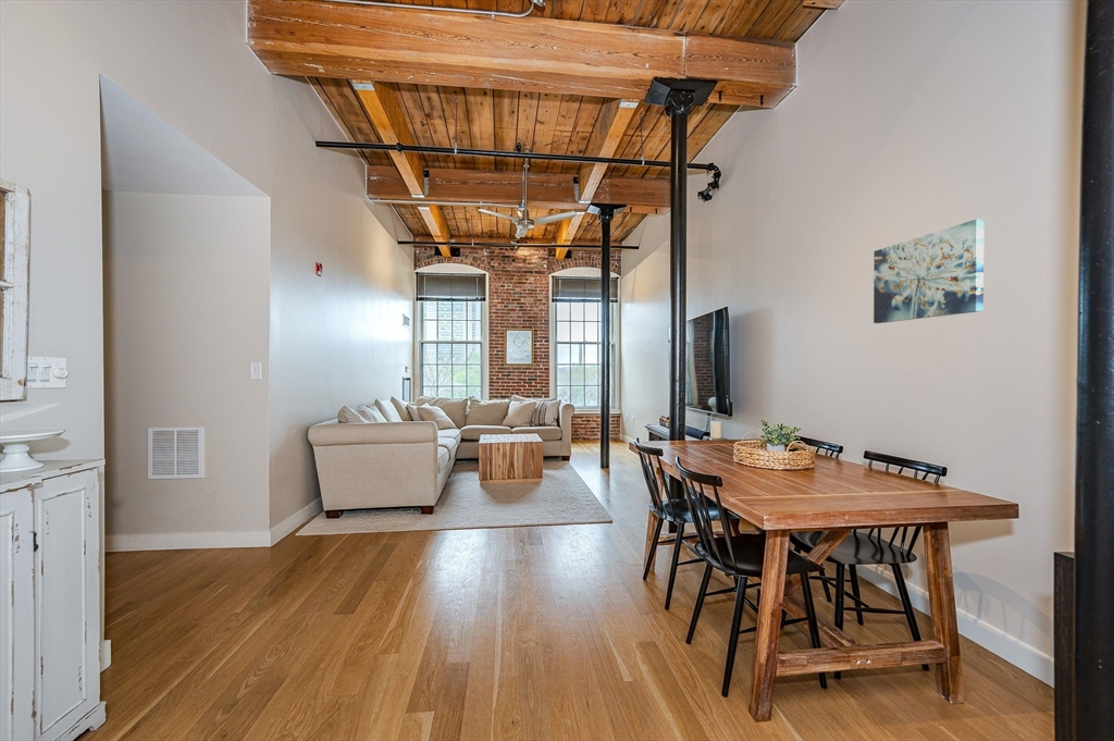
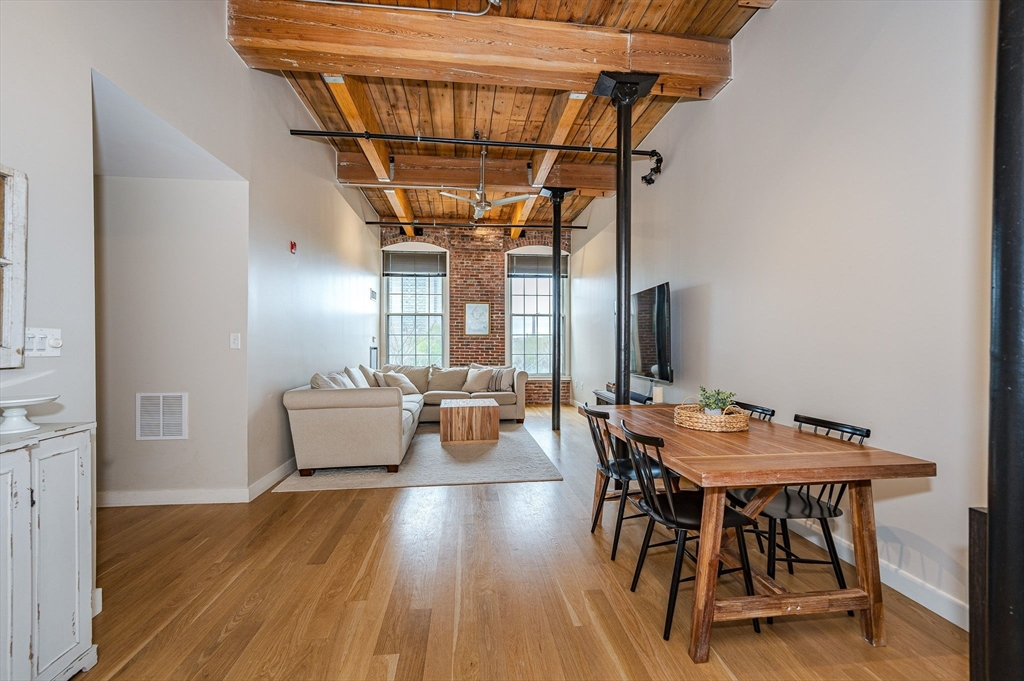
- wall art (921, 277)
